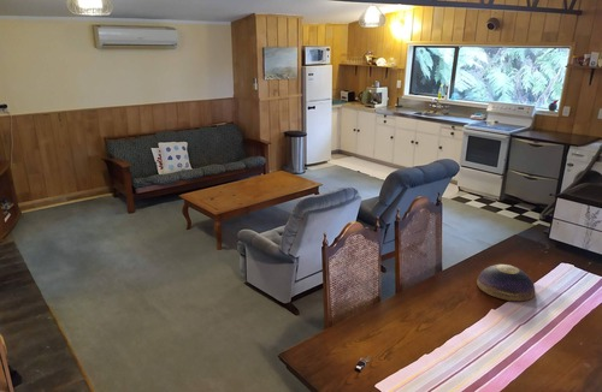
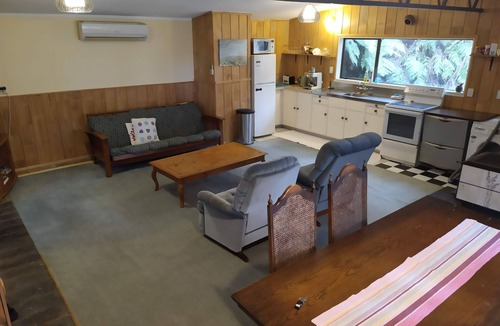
- decorative bowl (506, 277)
